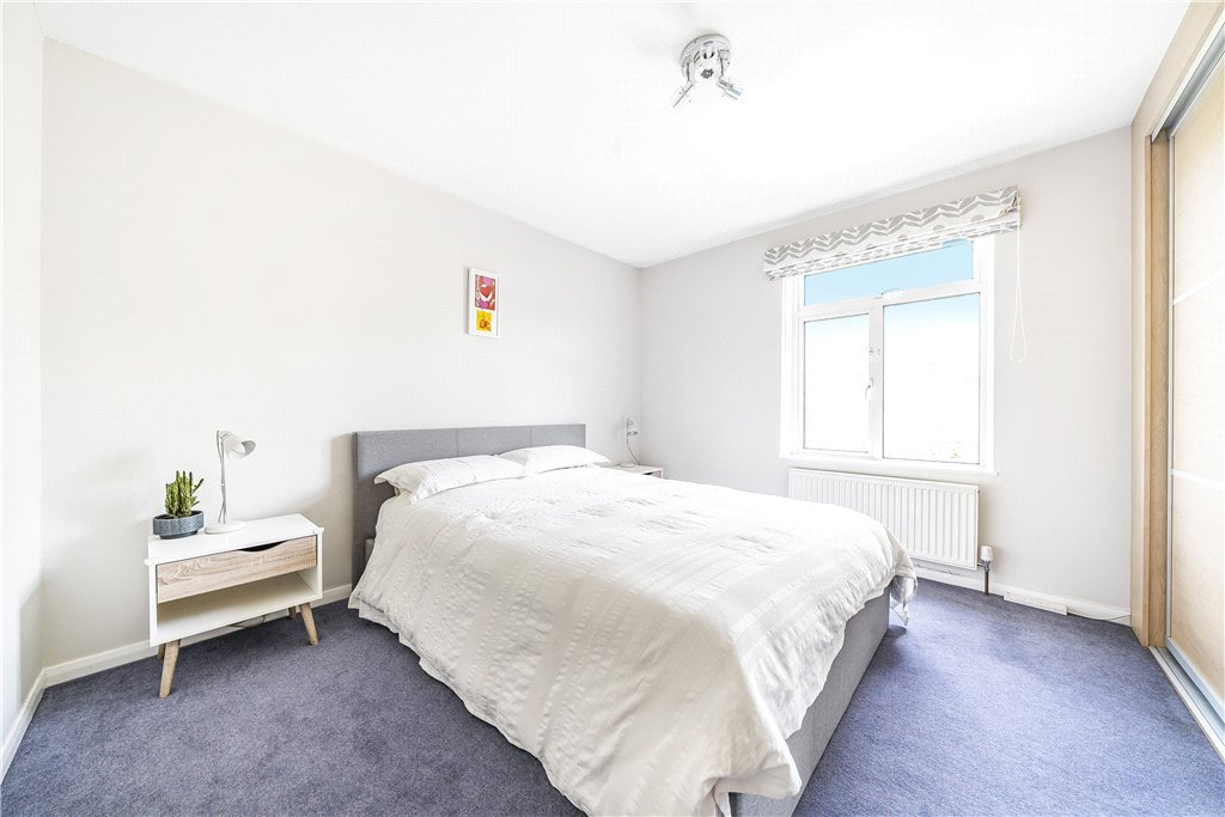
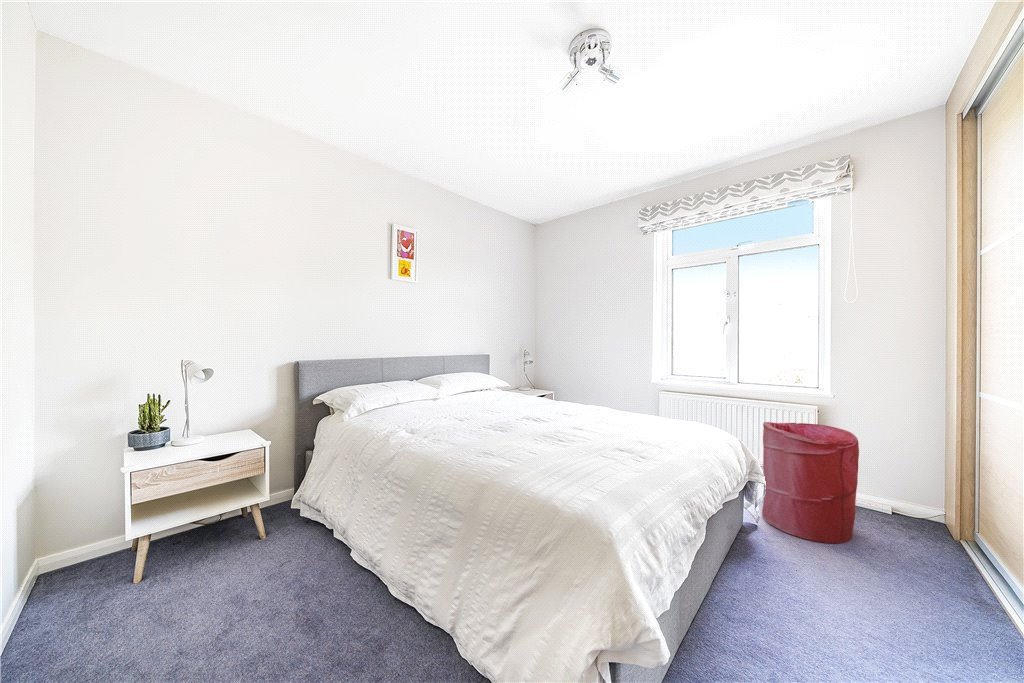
+ laundry hamper (807, 476)
